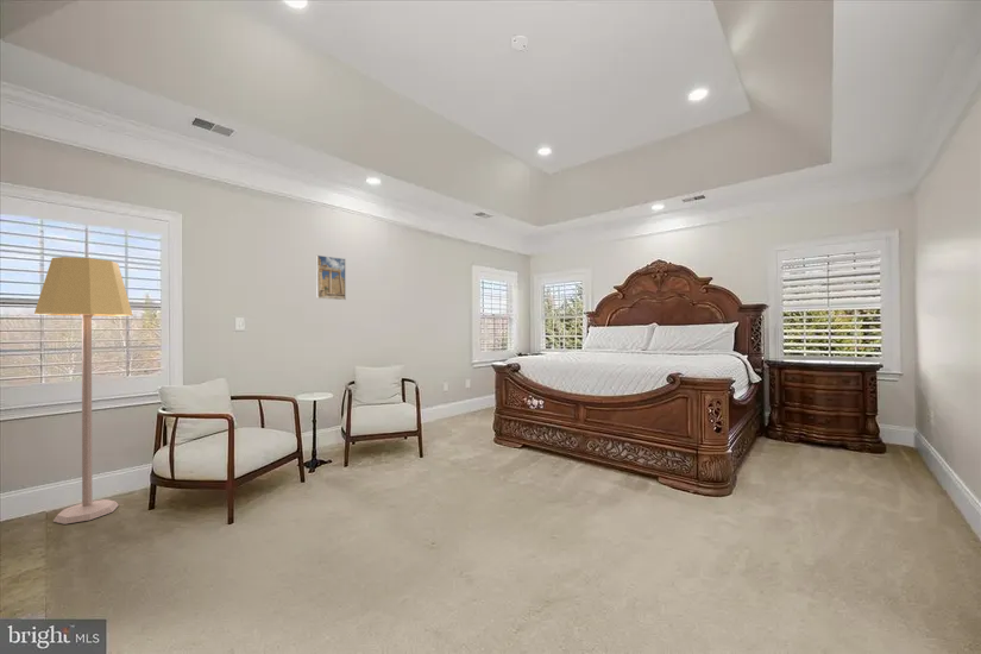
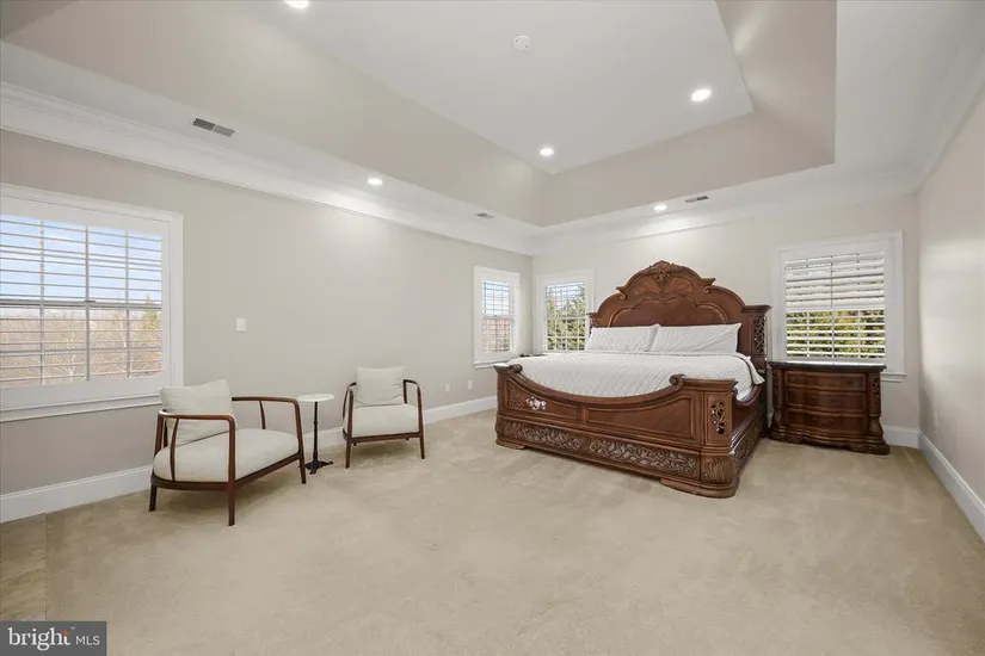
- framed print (331, 277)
- lamp (87, 386)
